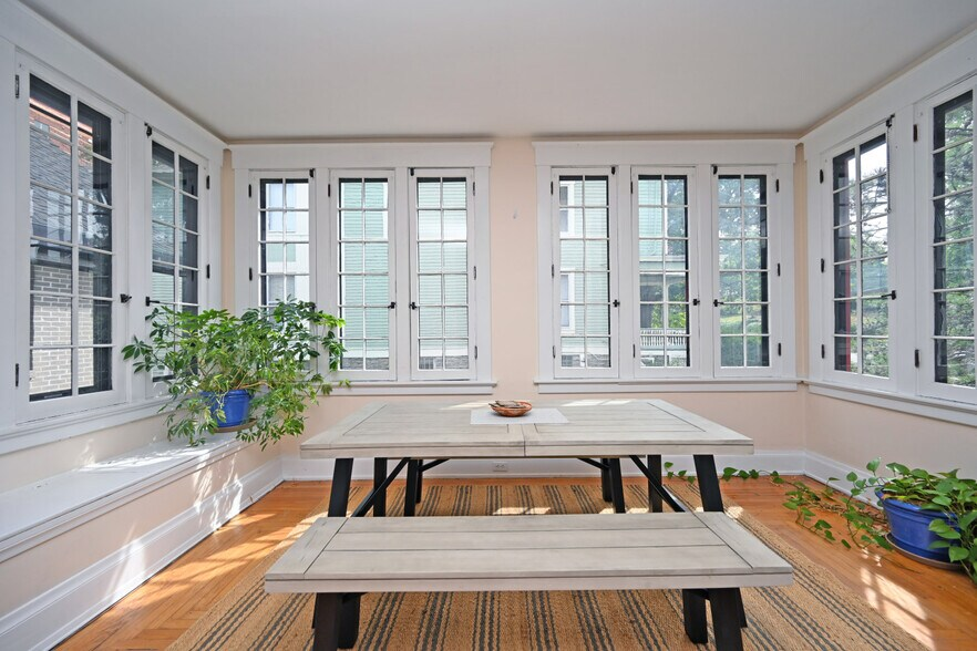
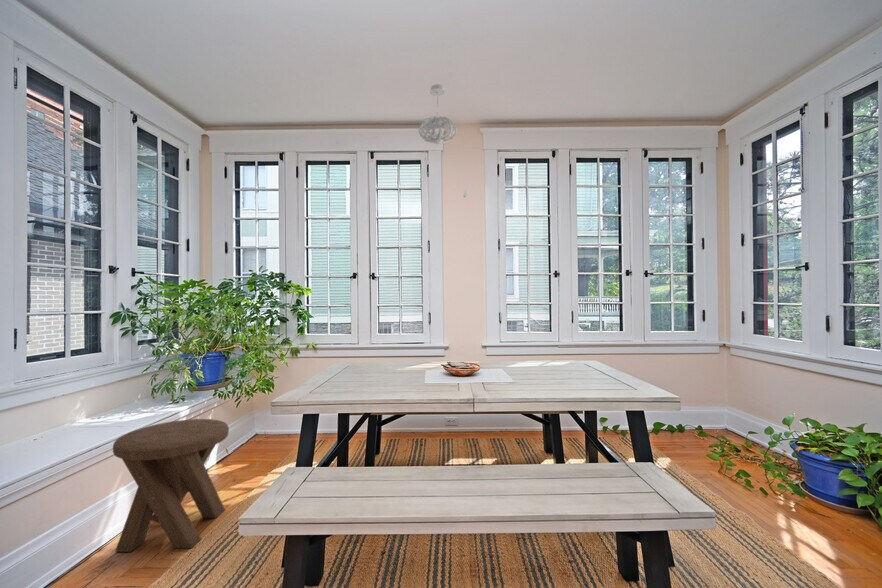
+ music stool (174, 481)
+ pendant light (437, 115)
